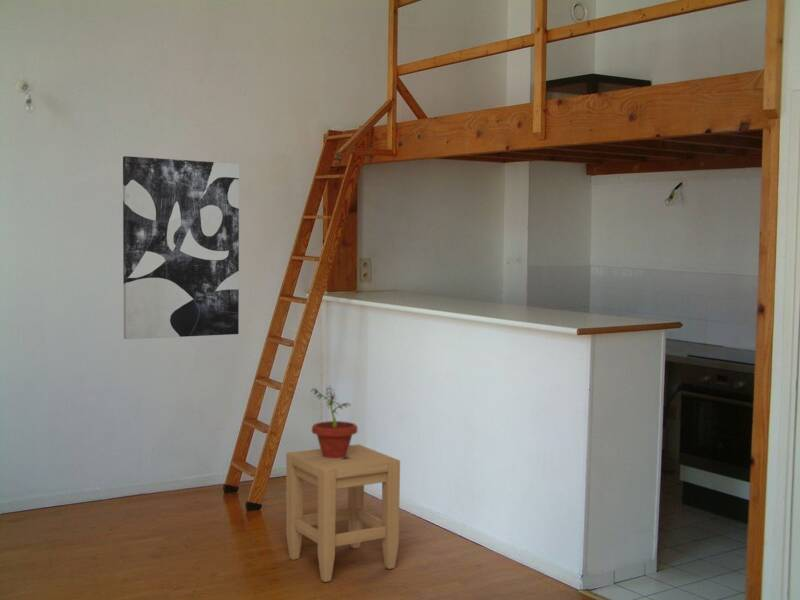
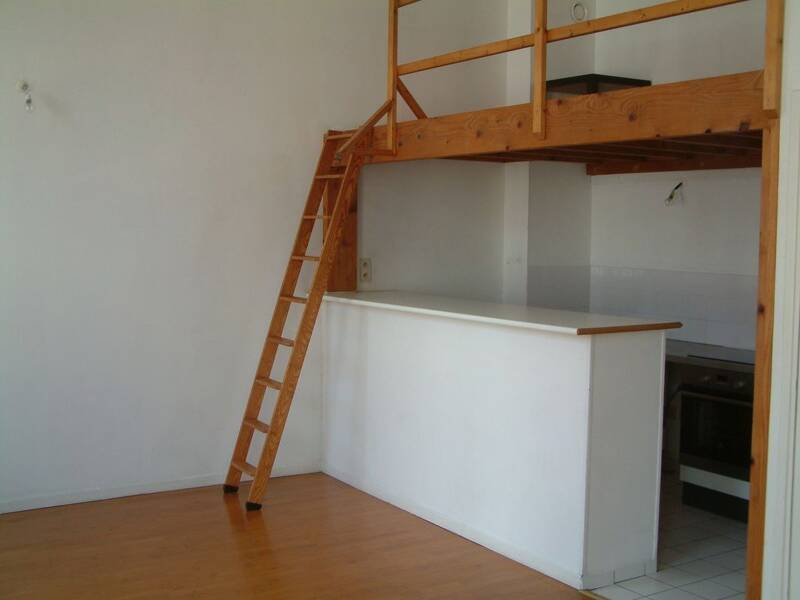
- potted plant (333, 419)
- stool (341, 509)
- wall art (182, 248)
